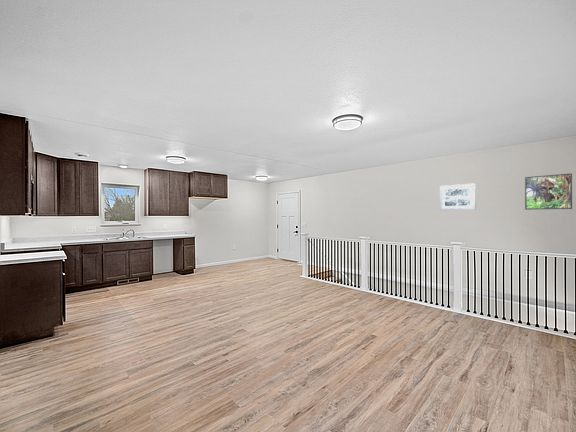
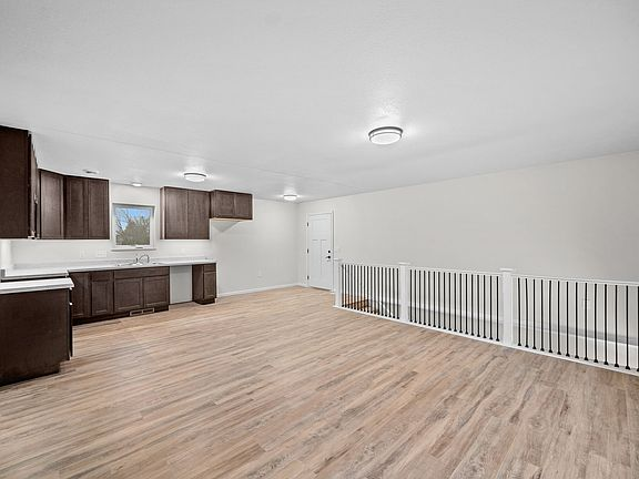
- wall art (457, 197)
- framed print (547, 192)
